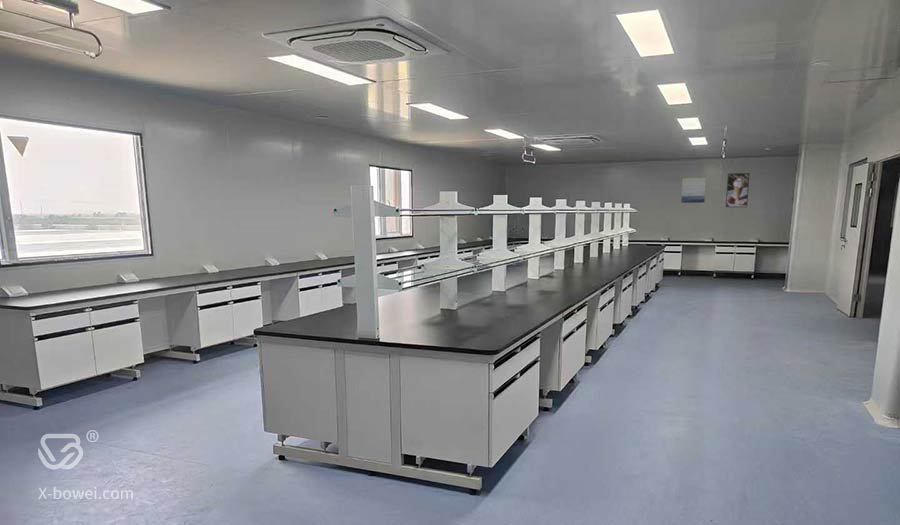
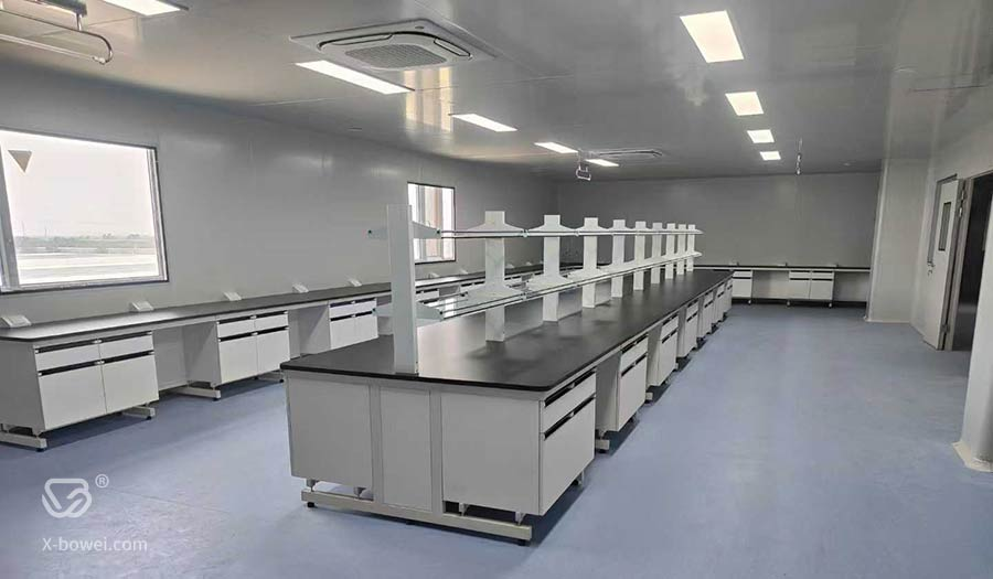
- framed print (737, 190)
- wall art (693, 190)
